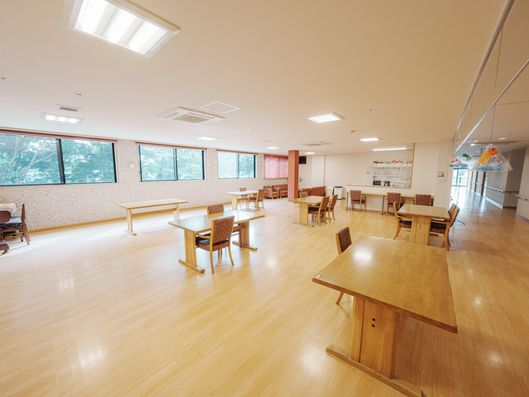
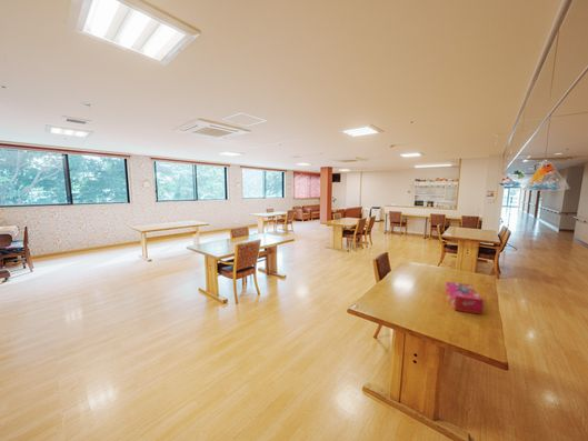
+ tissue box (462, 295)
